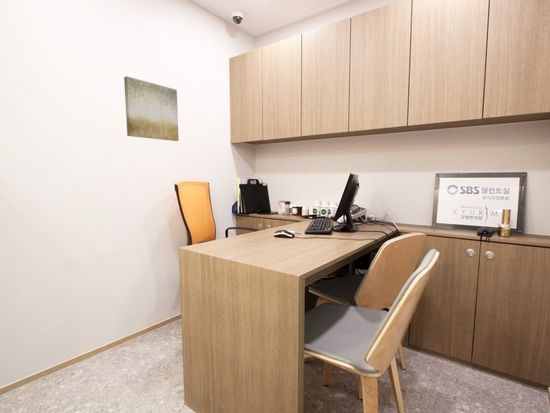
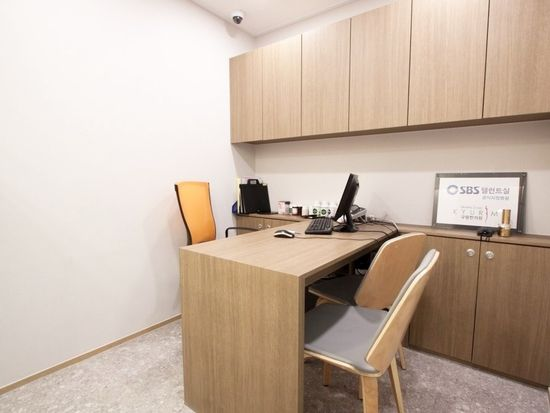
- wall art (153, 111)
